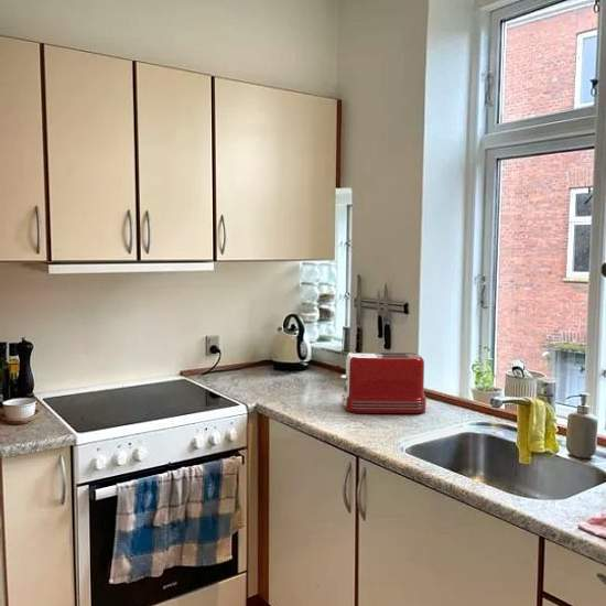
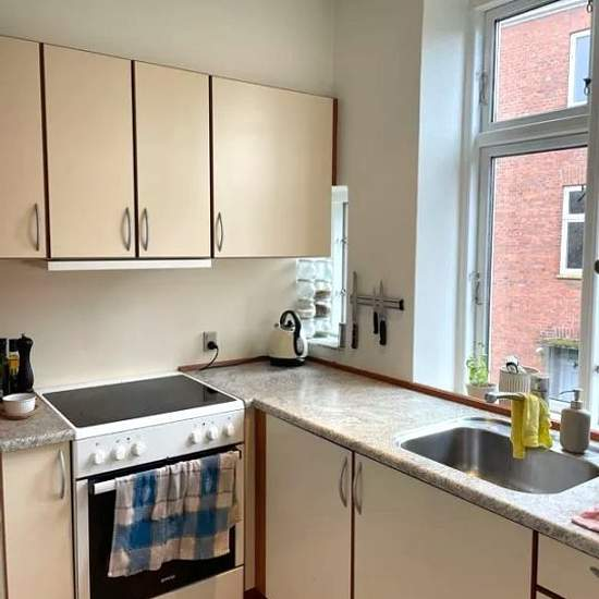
- toaster (383, 381)
